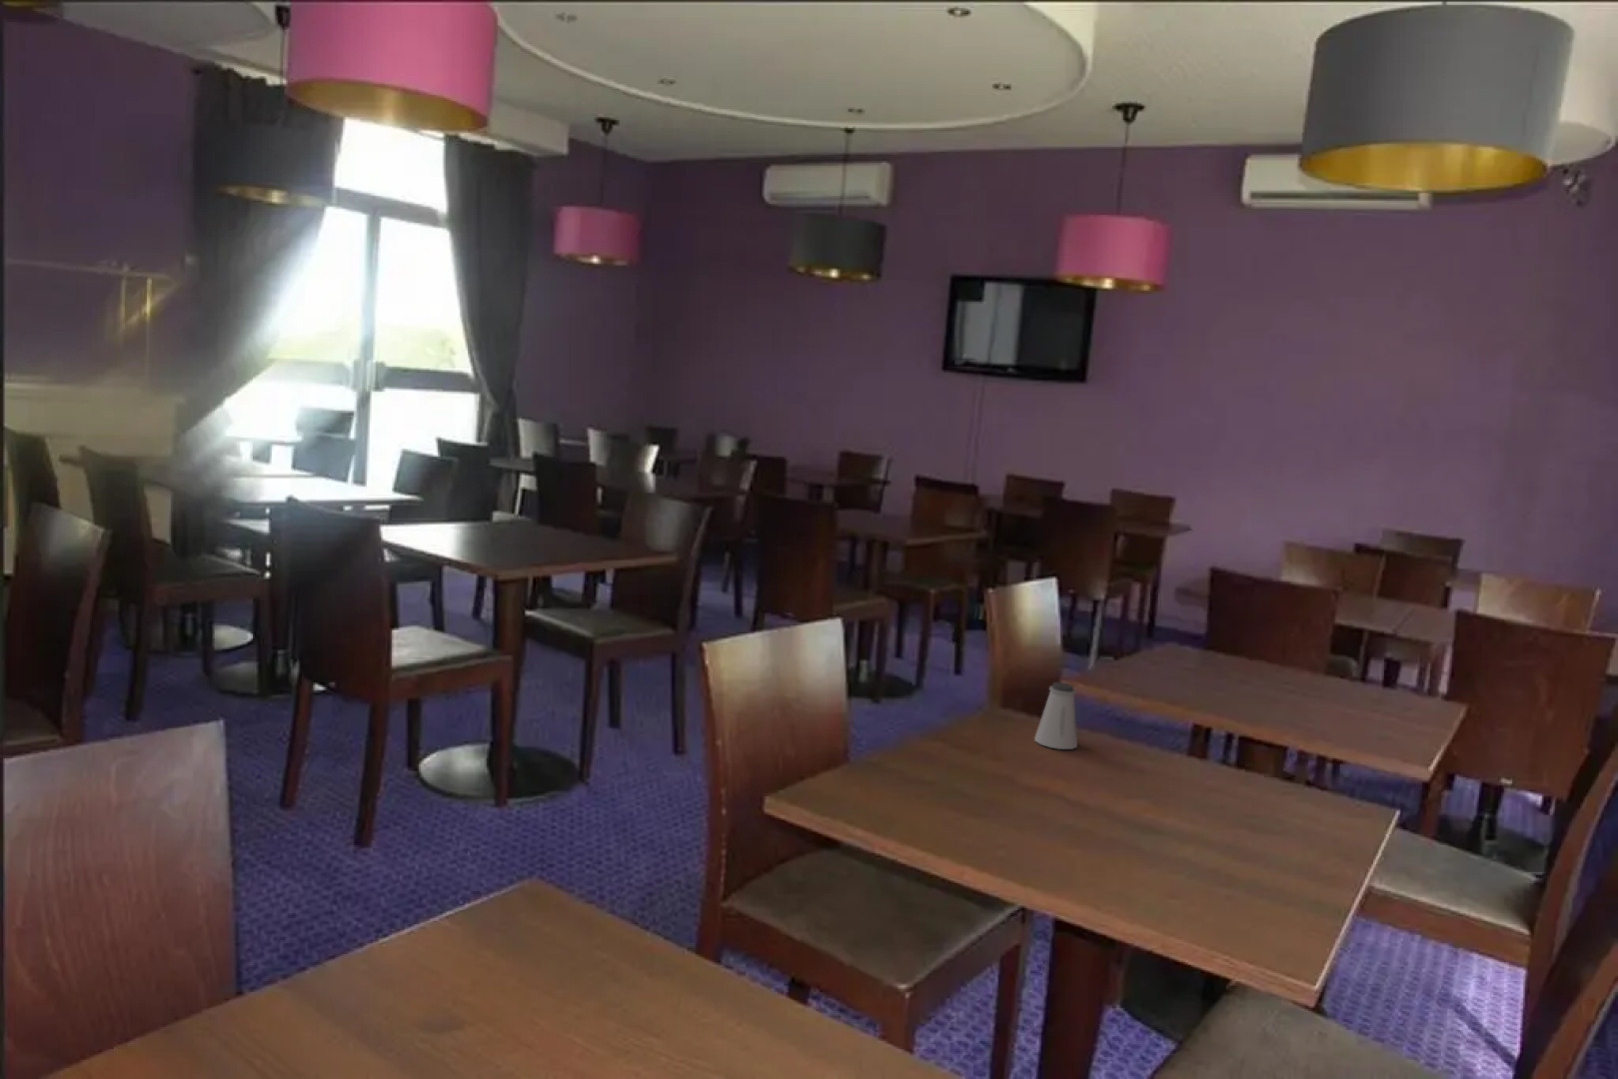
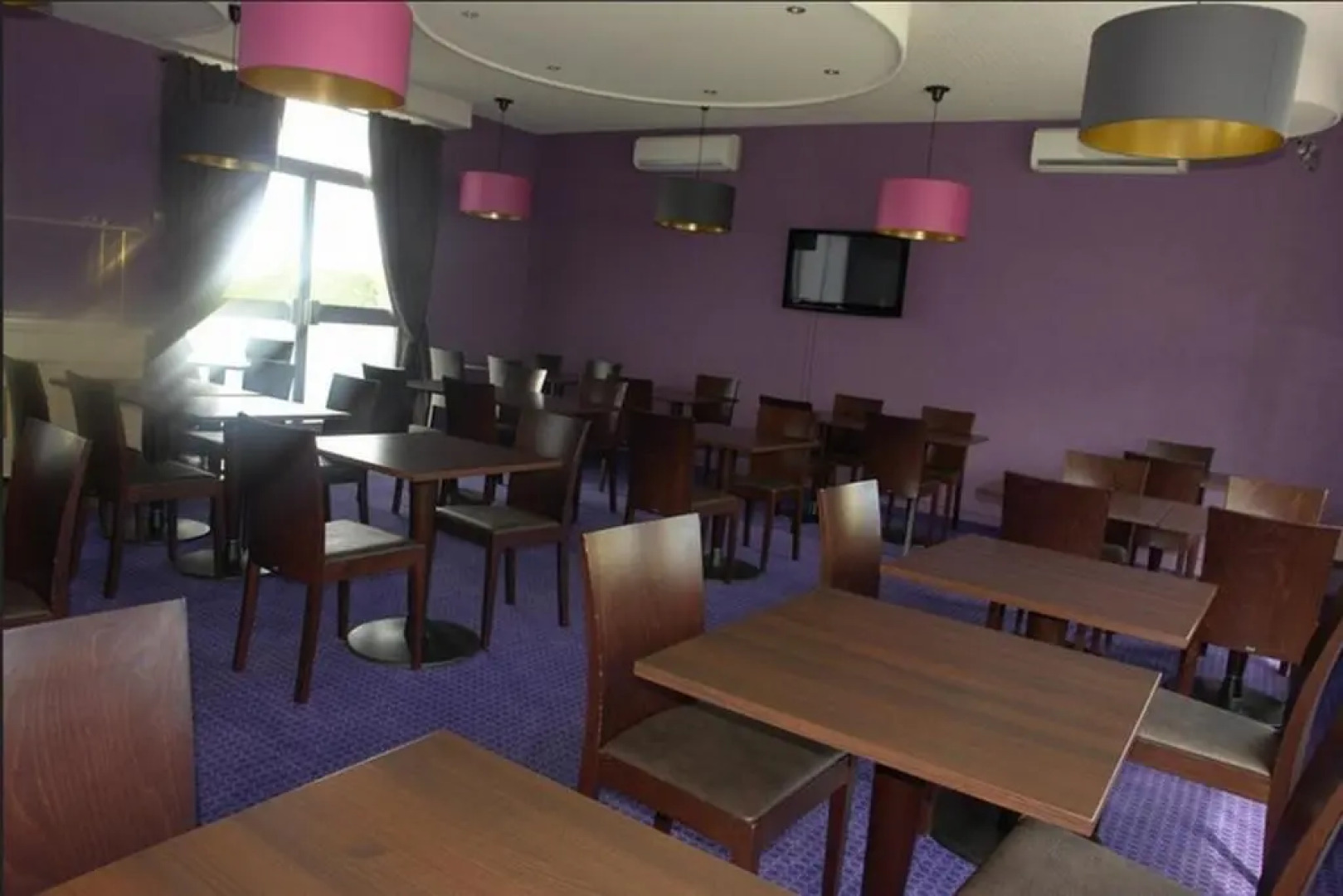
- saltshaker (1059, 713)
